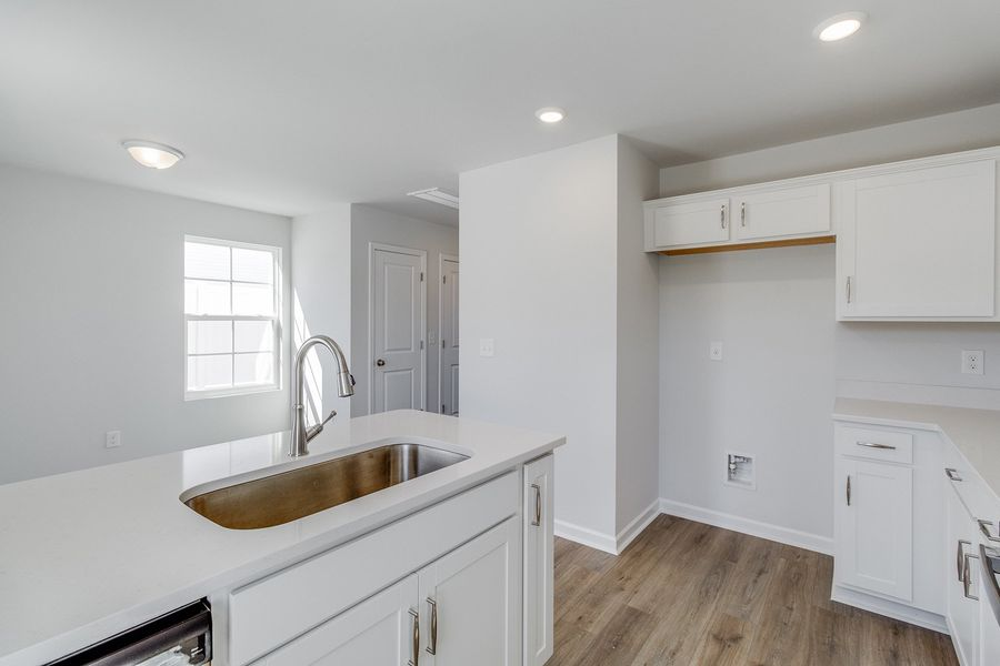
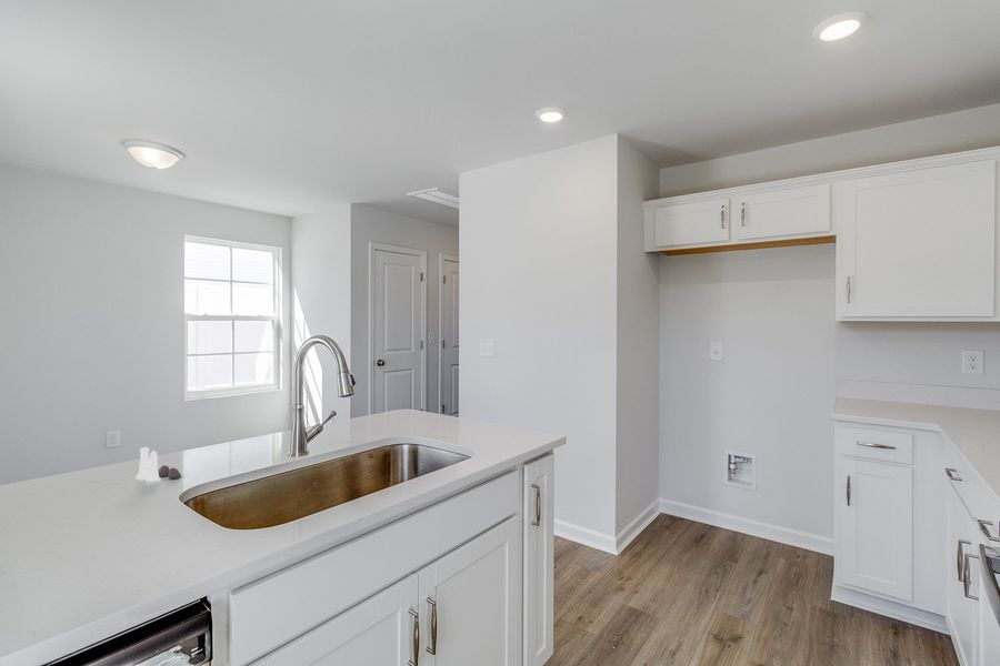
+ salt and pepper shaker set (156, 461)
